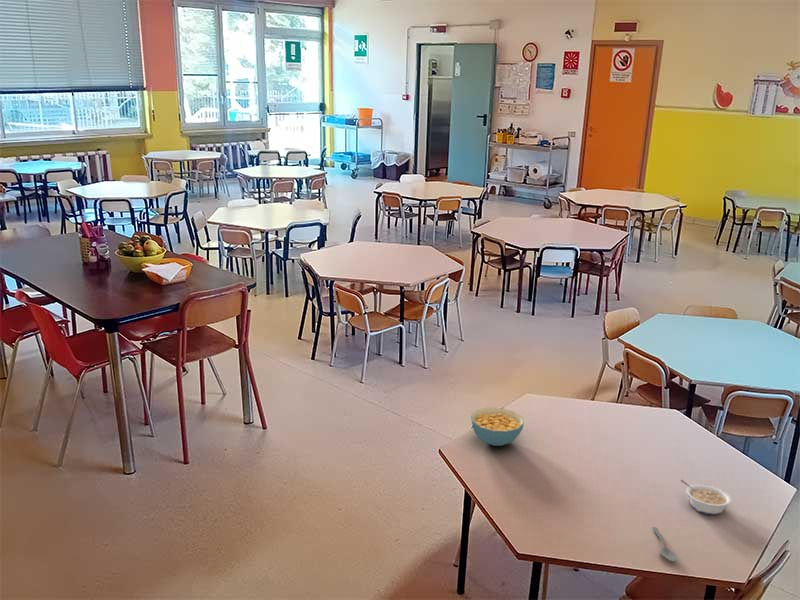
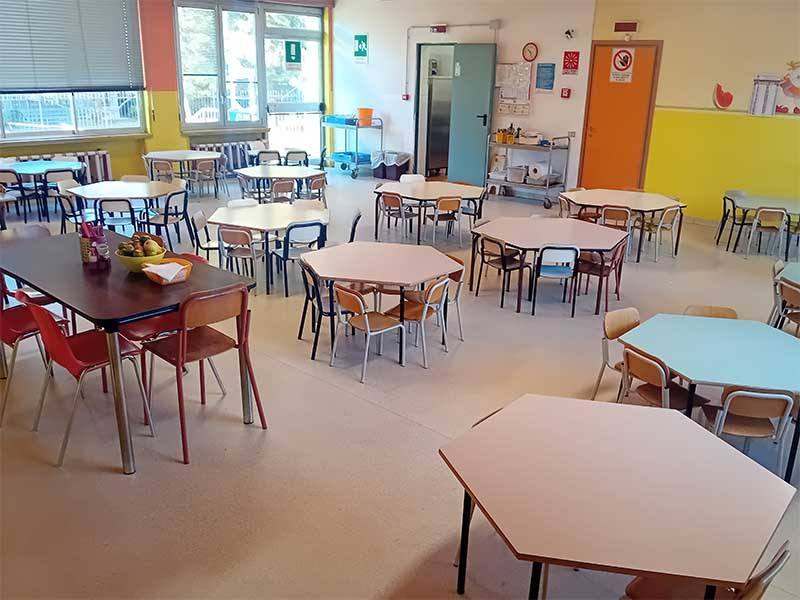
- legume (705, 499)
- cereal bowl (496, 430)
- spoon (662, 541)
